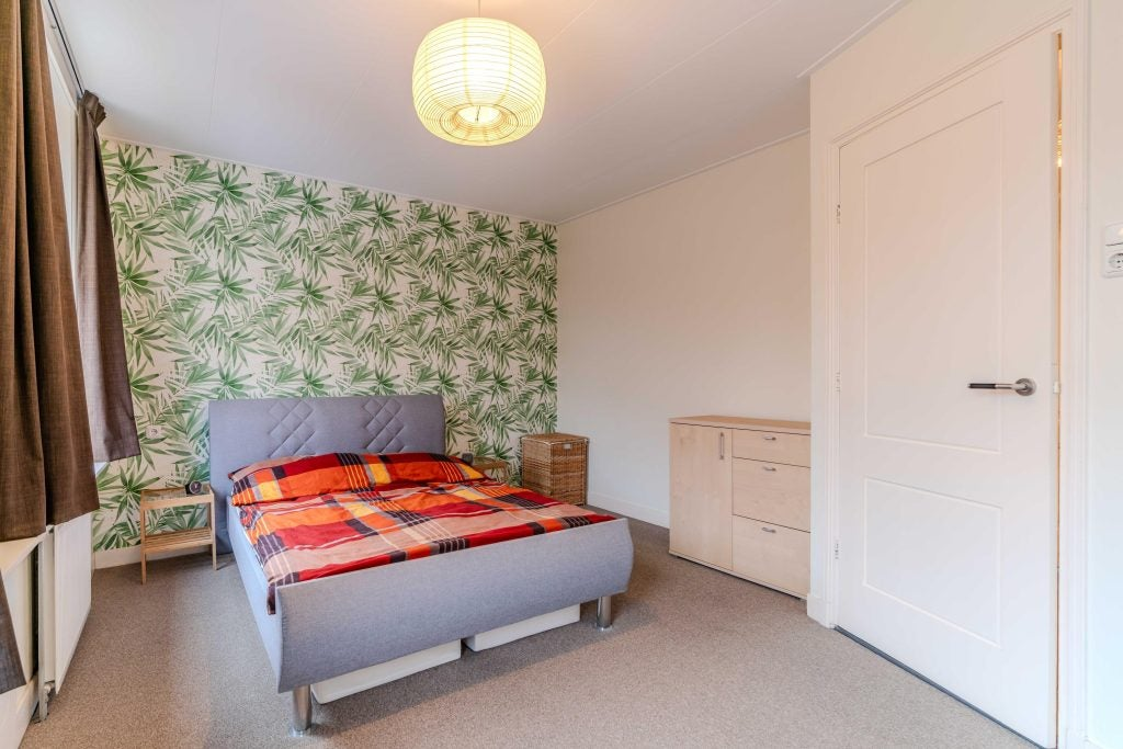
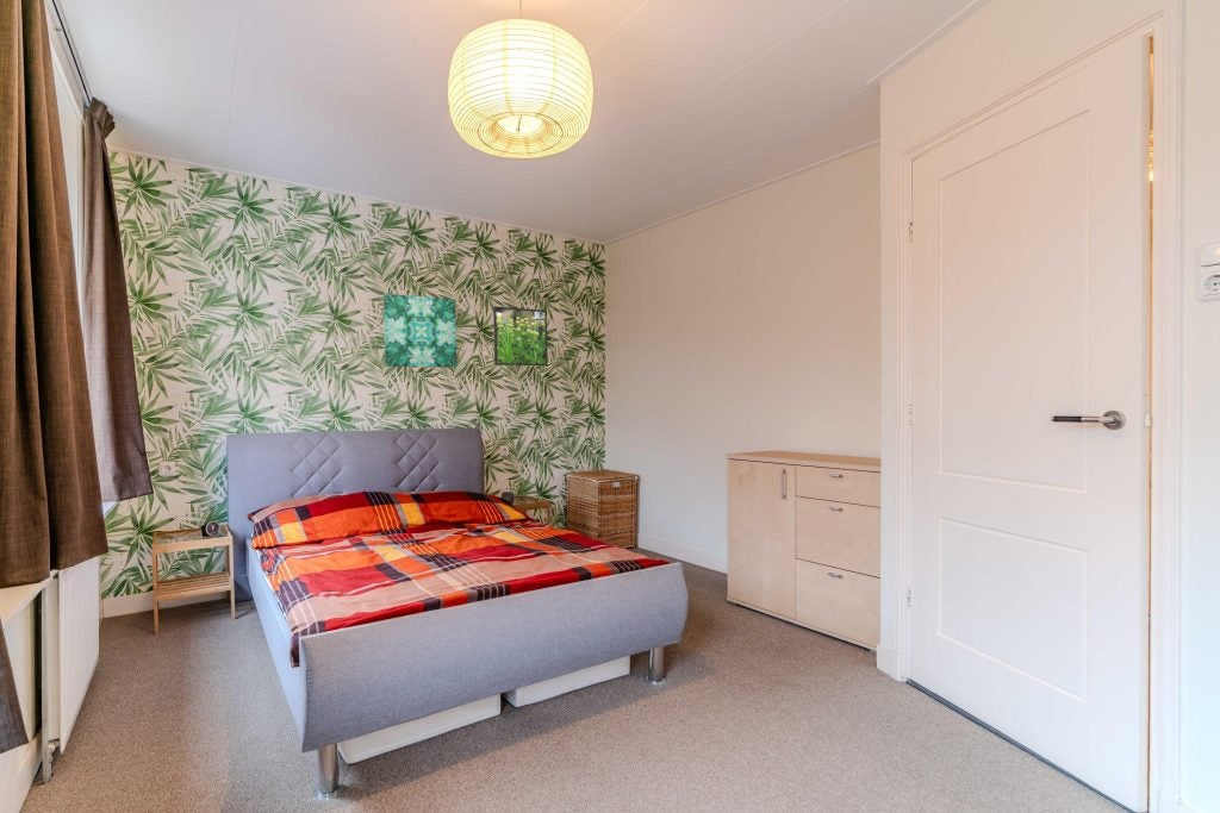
+ wall art (421, 331)
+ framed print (521, 337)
